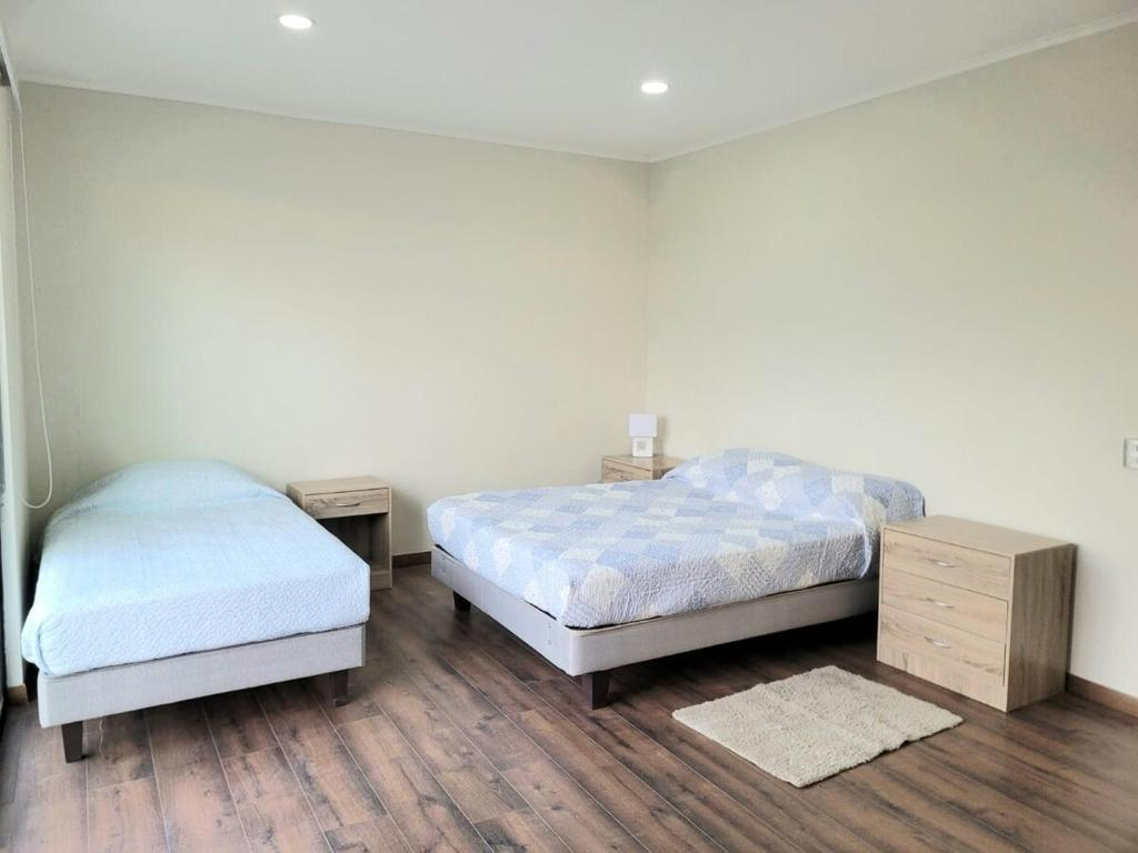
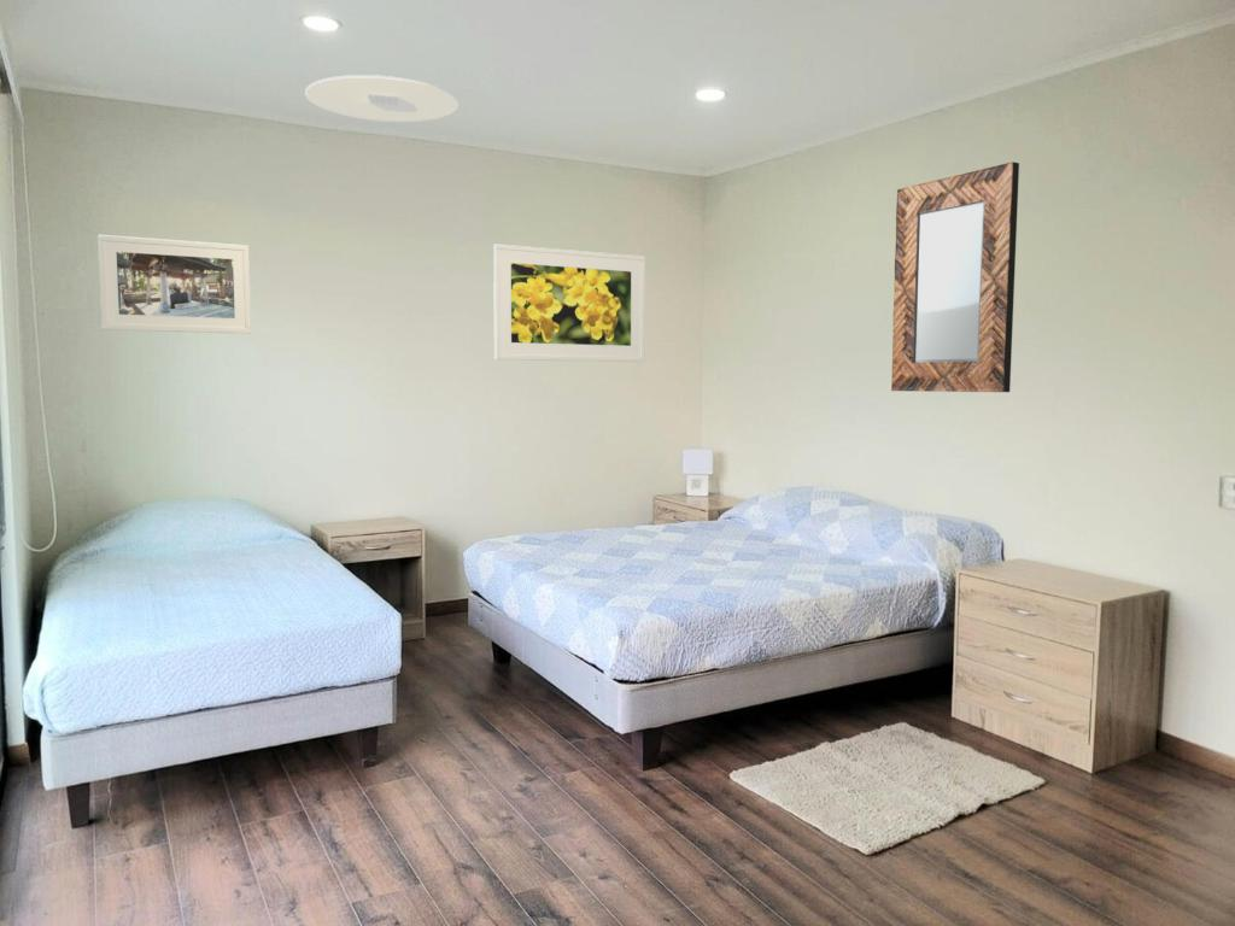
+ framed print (177, 286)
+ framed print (572, 305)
+ ceiling light (382, 92)
+ home mirror (949, 285)
